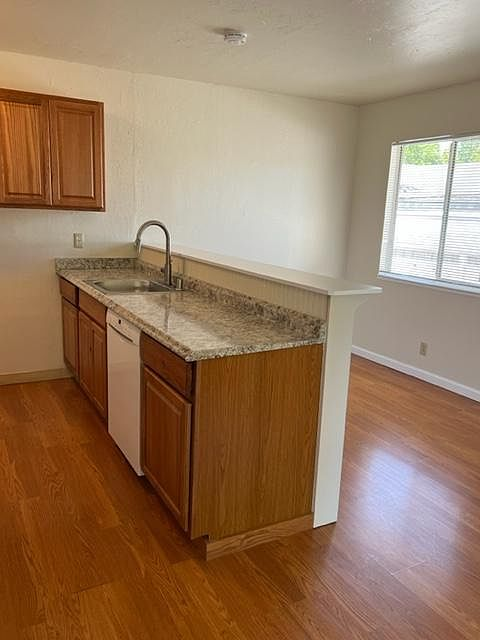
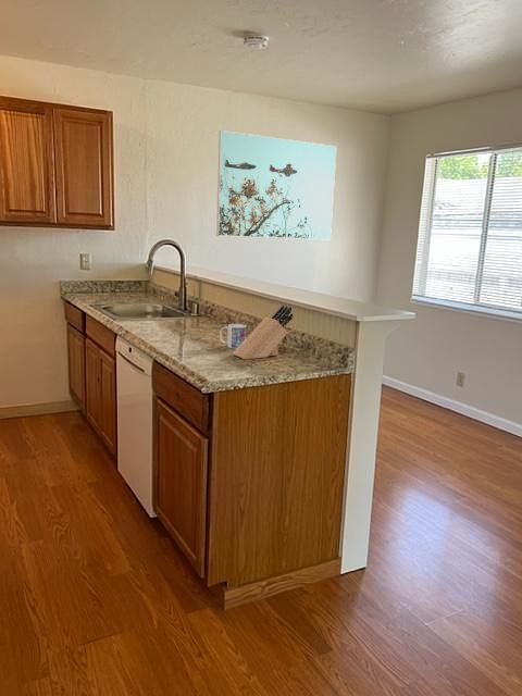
+ mug (232, 335)
+ knife block (264, 331)
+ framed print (278, 189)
